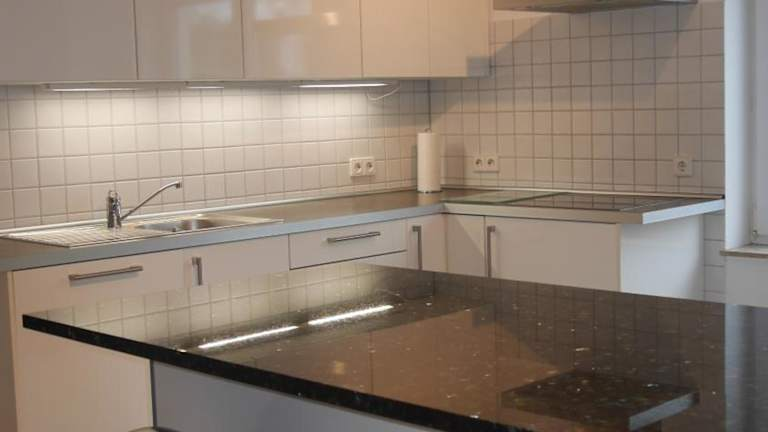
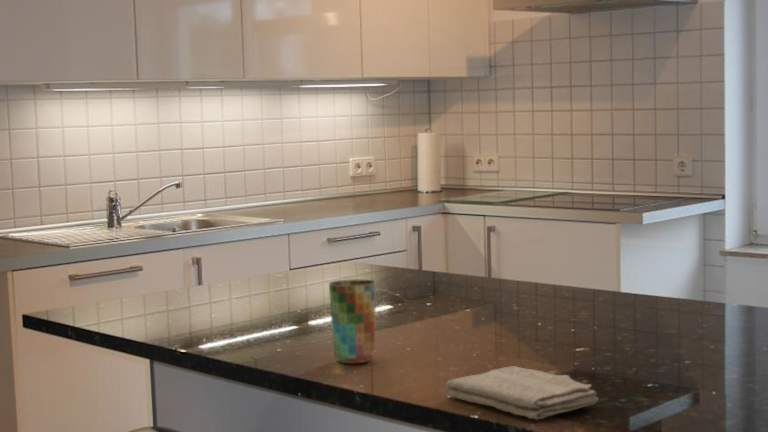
+ cup (353, 321)
+ washcloth (520, 389)
